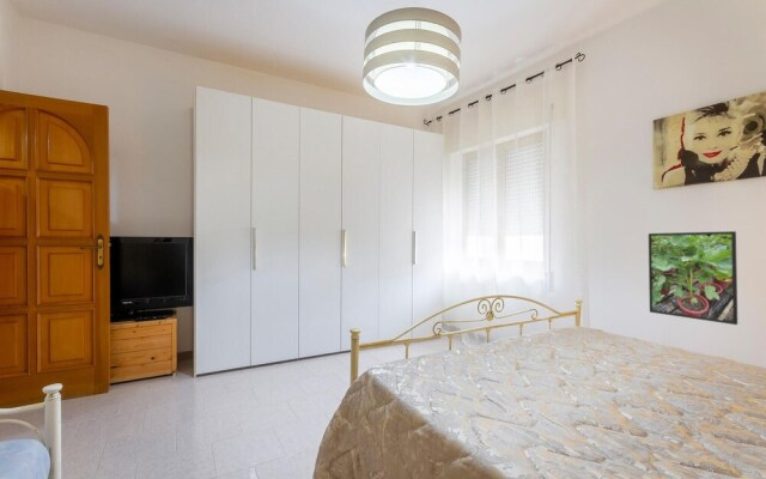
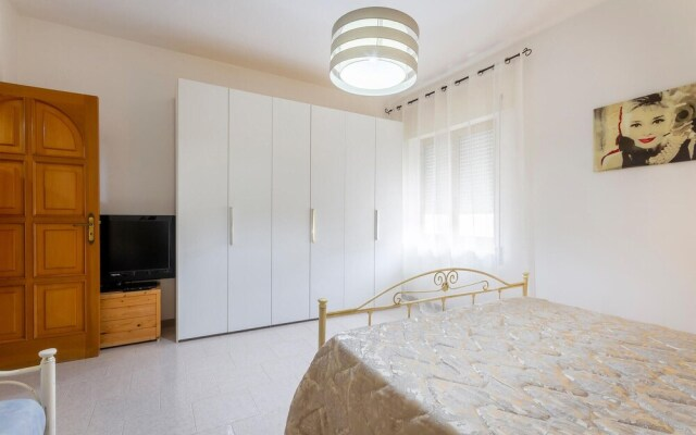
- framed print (688, 274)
